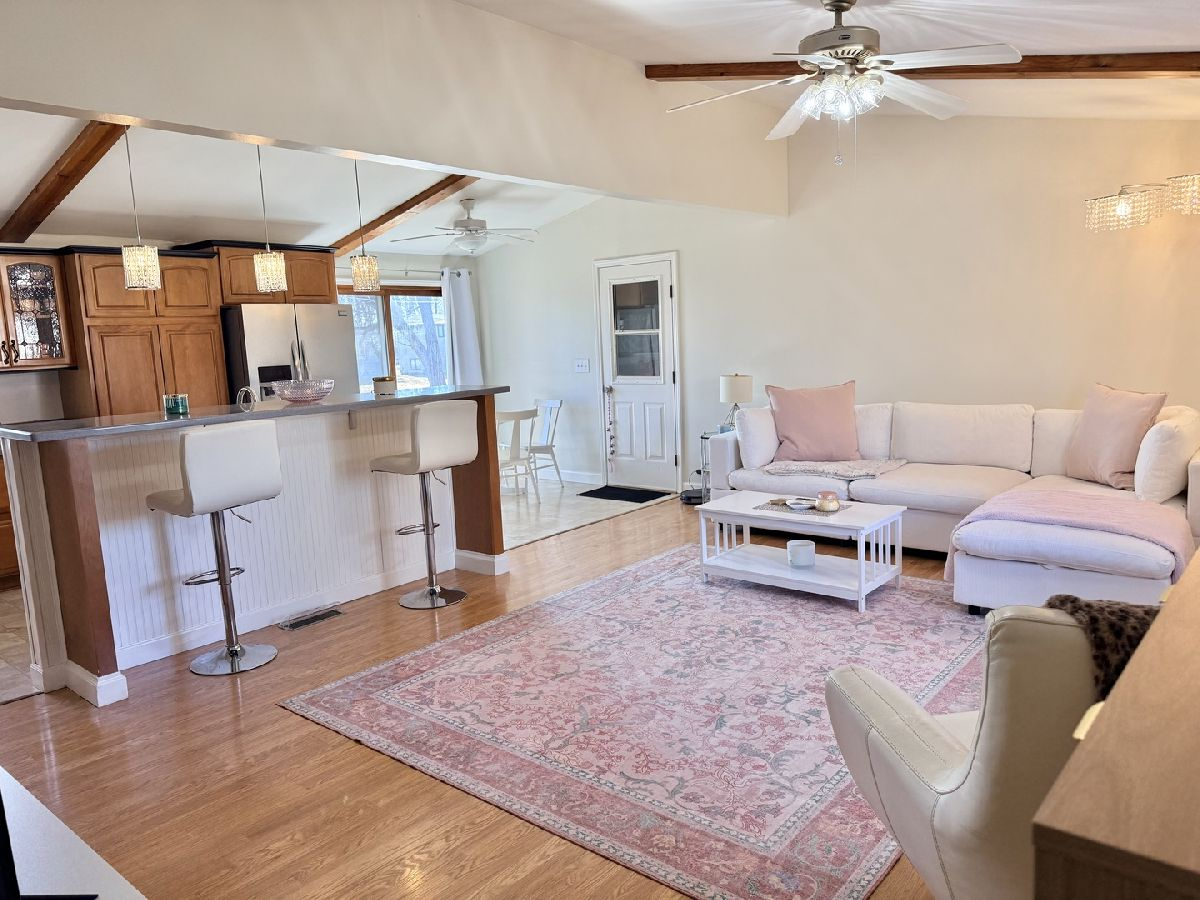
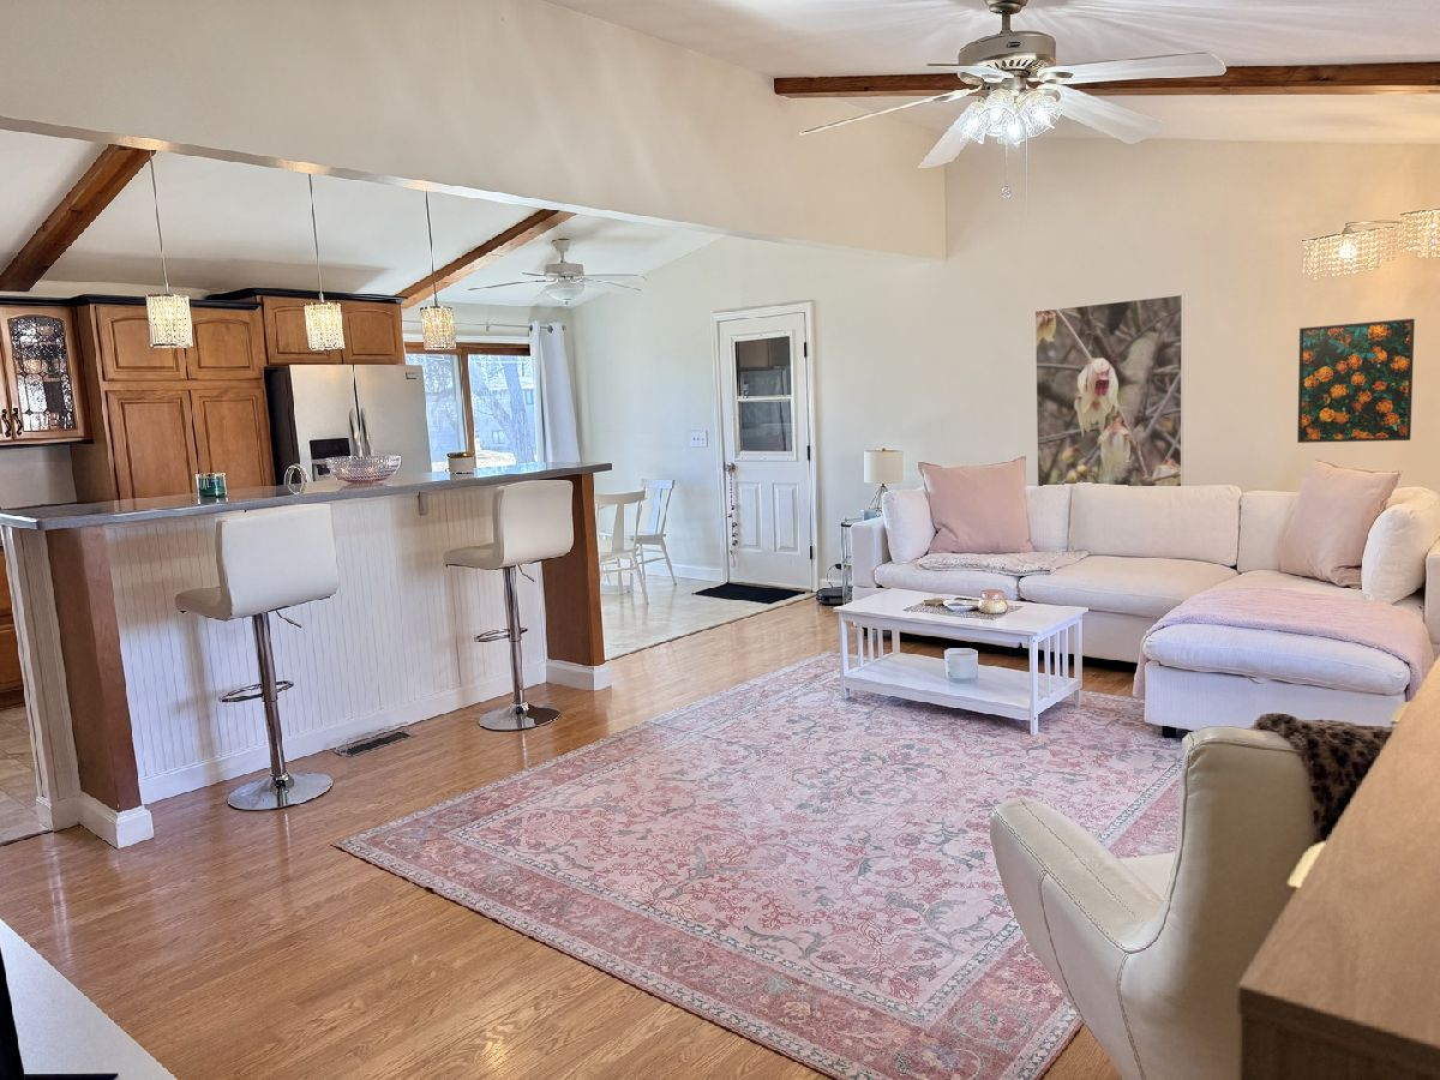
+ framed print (1106, 396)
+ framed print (1354, 383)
